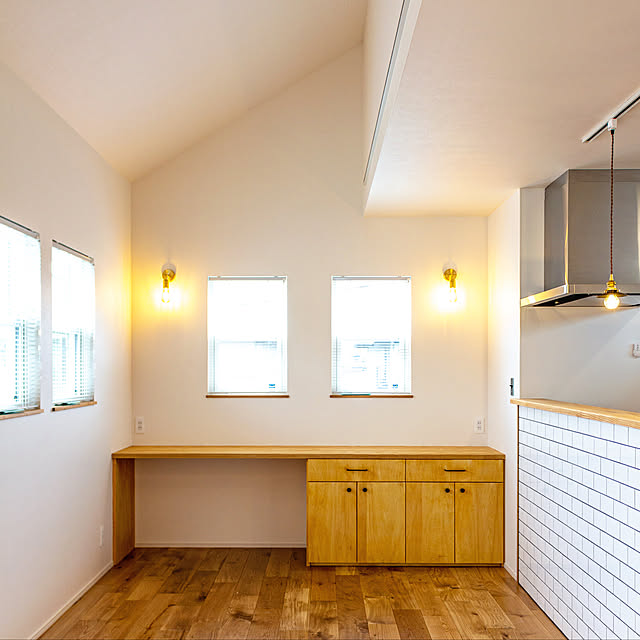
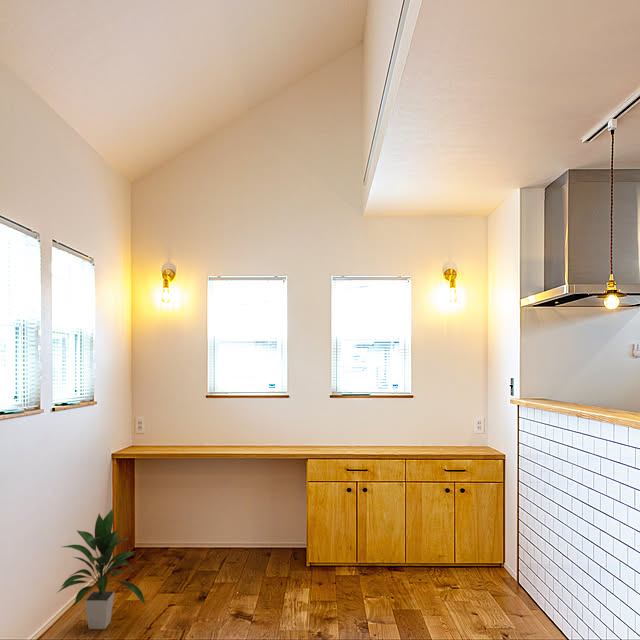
+ indoor plant (102, 571)
